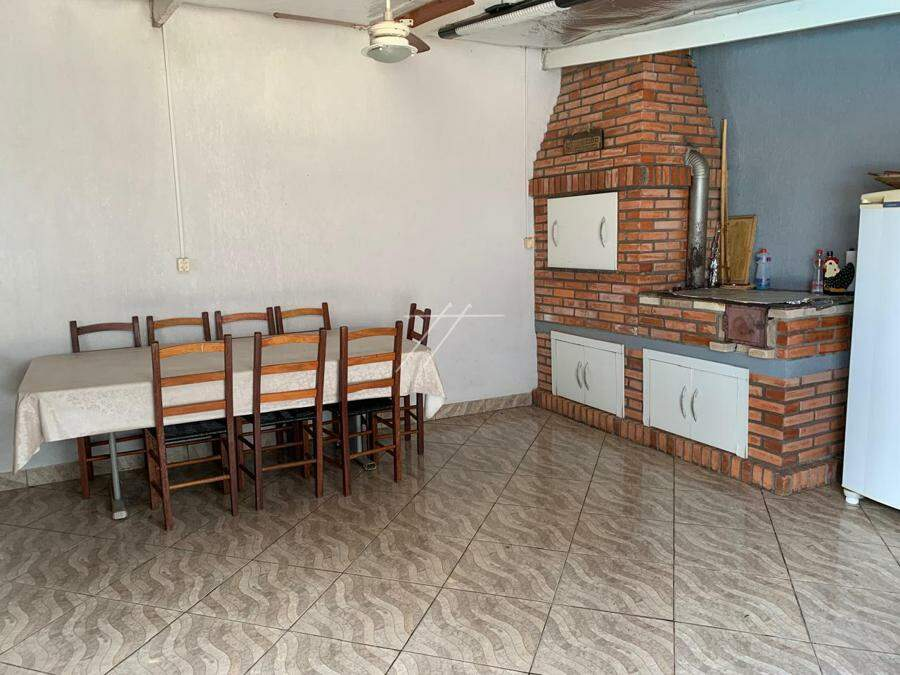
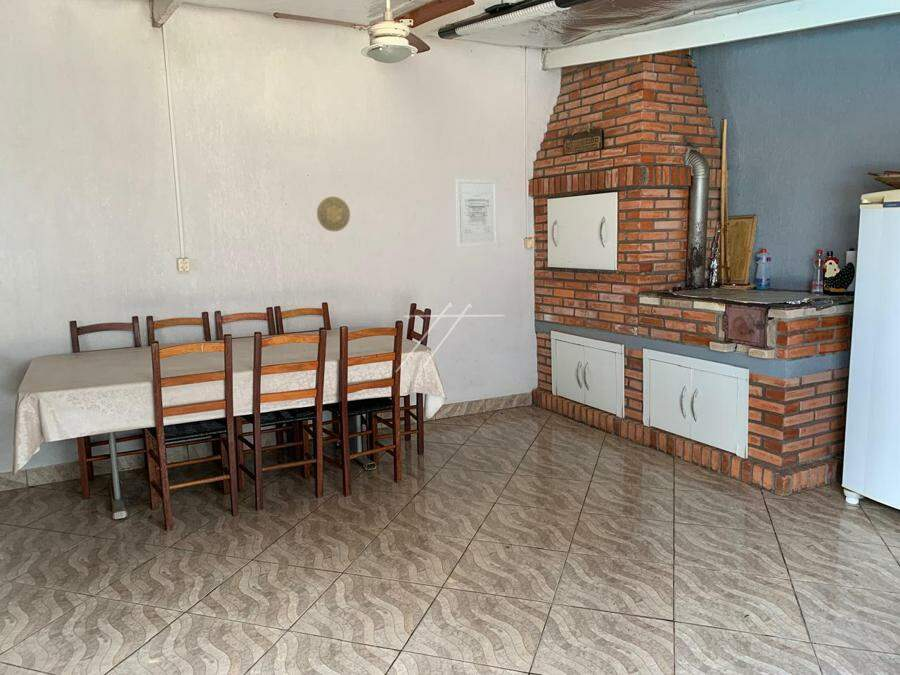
+ wall art (477, 213)
+ decorative plate (334, 213)
